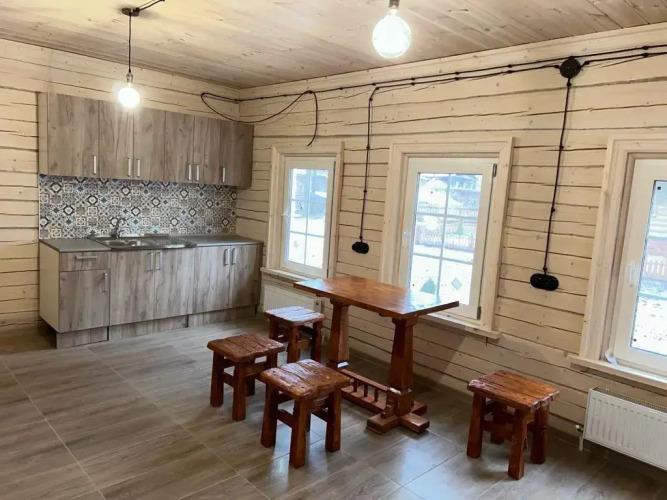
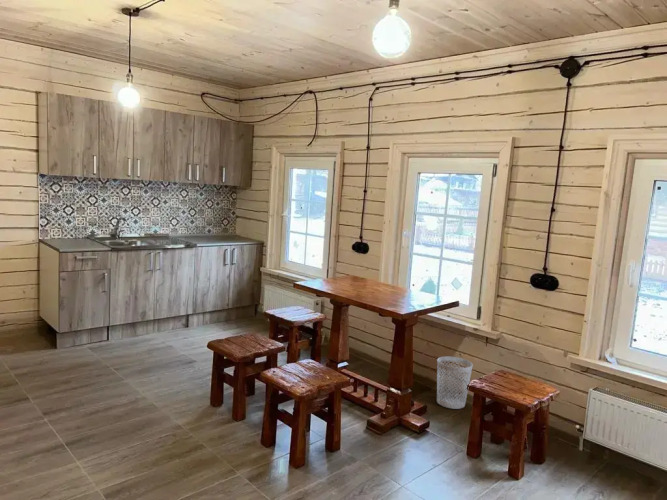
+ wastebasket (453, 382)
